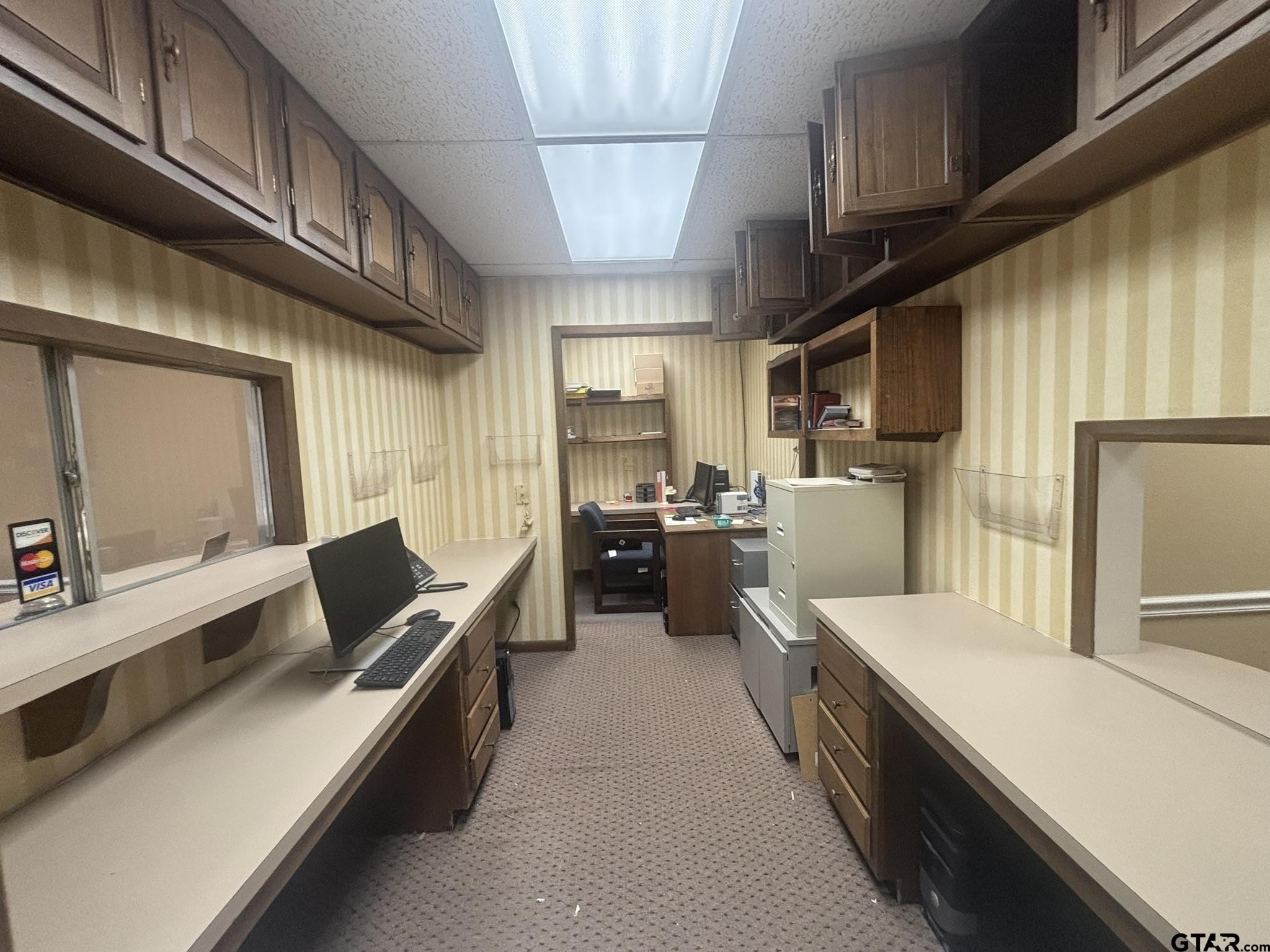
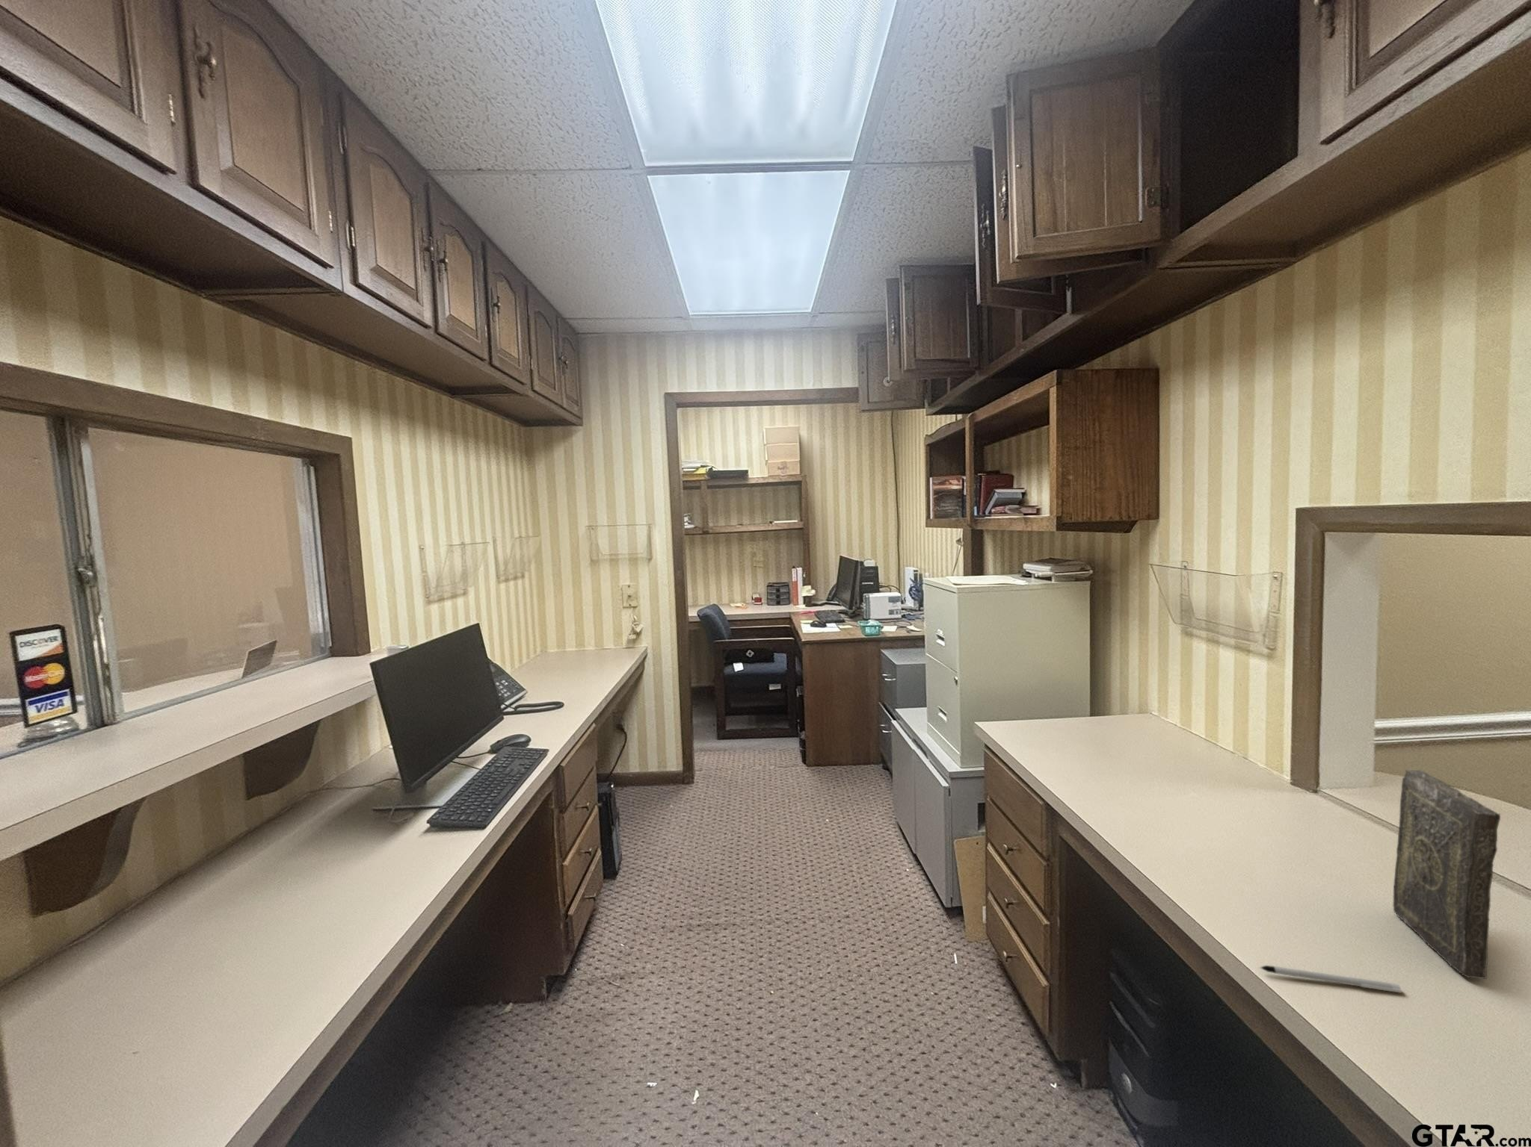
+ pen (1327, 977)
+ book (1439, 866)
